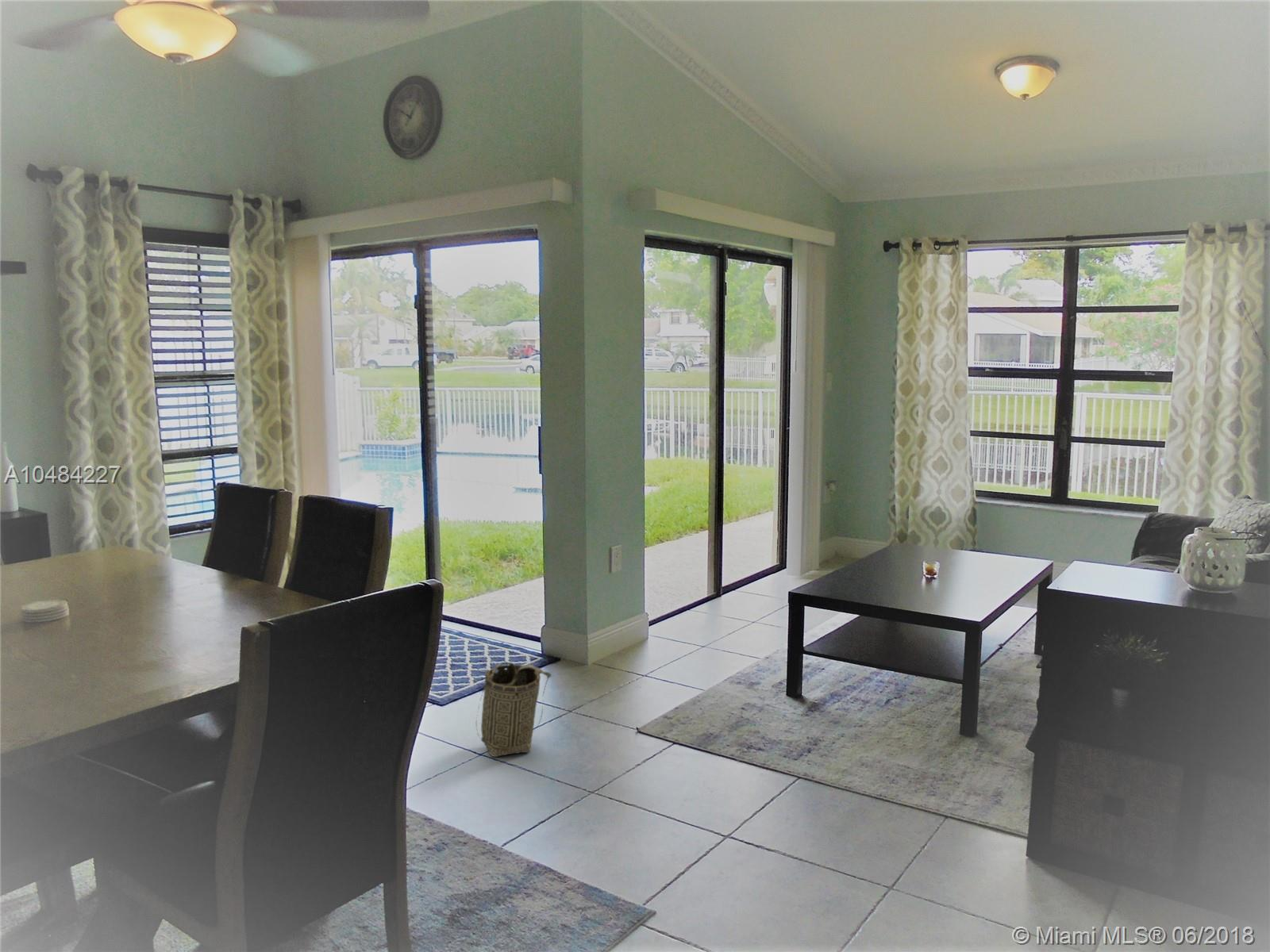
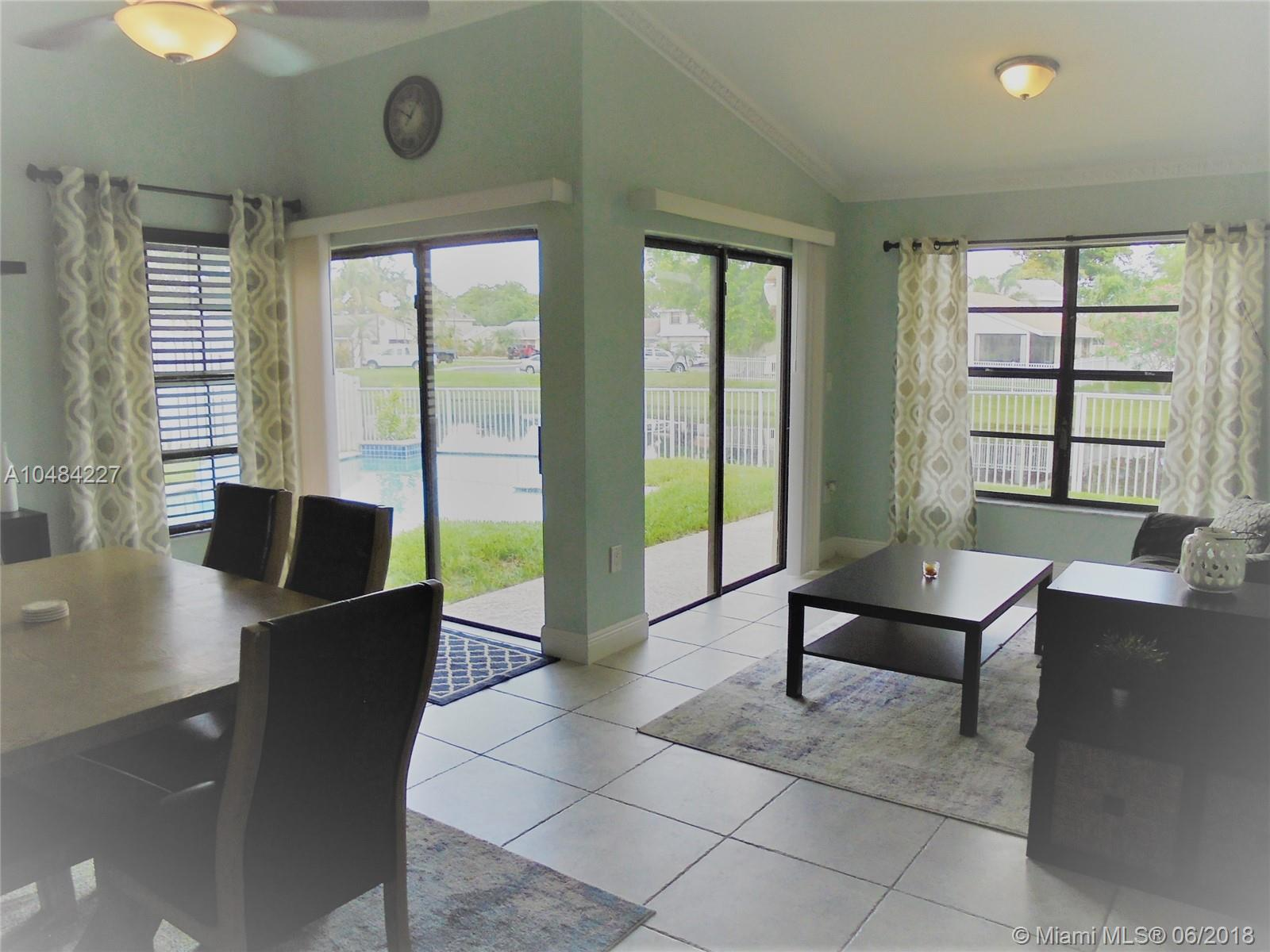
- basket (512, 704)
